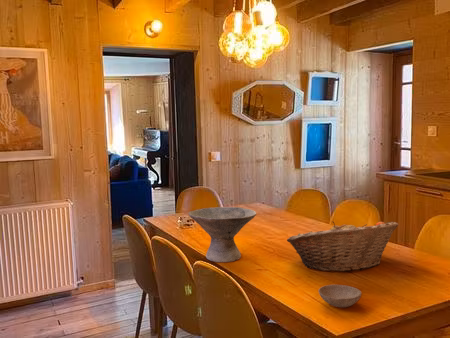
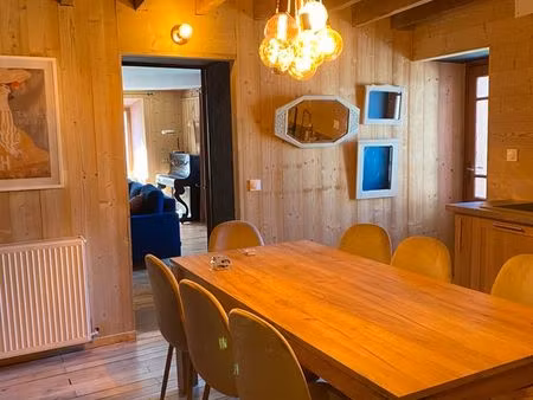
- bowl (339, 297)
- bowl (222, 234)
- fruit basket (342, 240)
